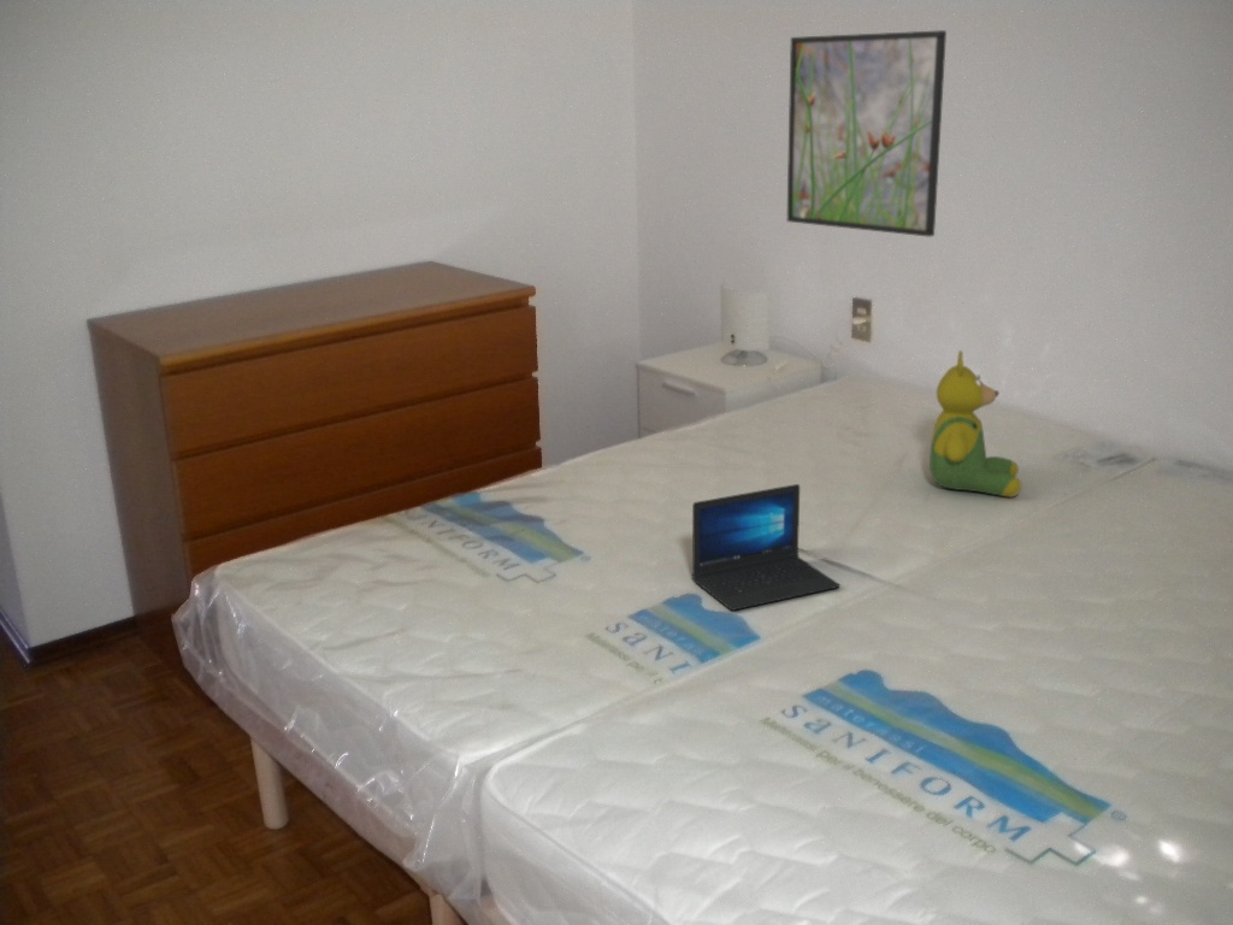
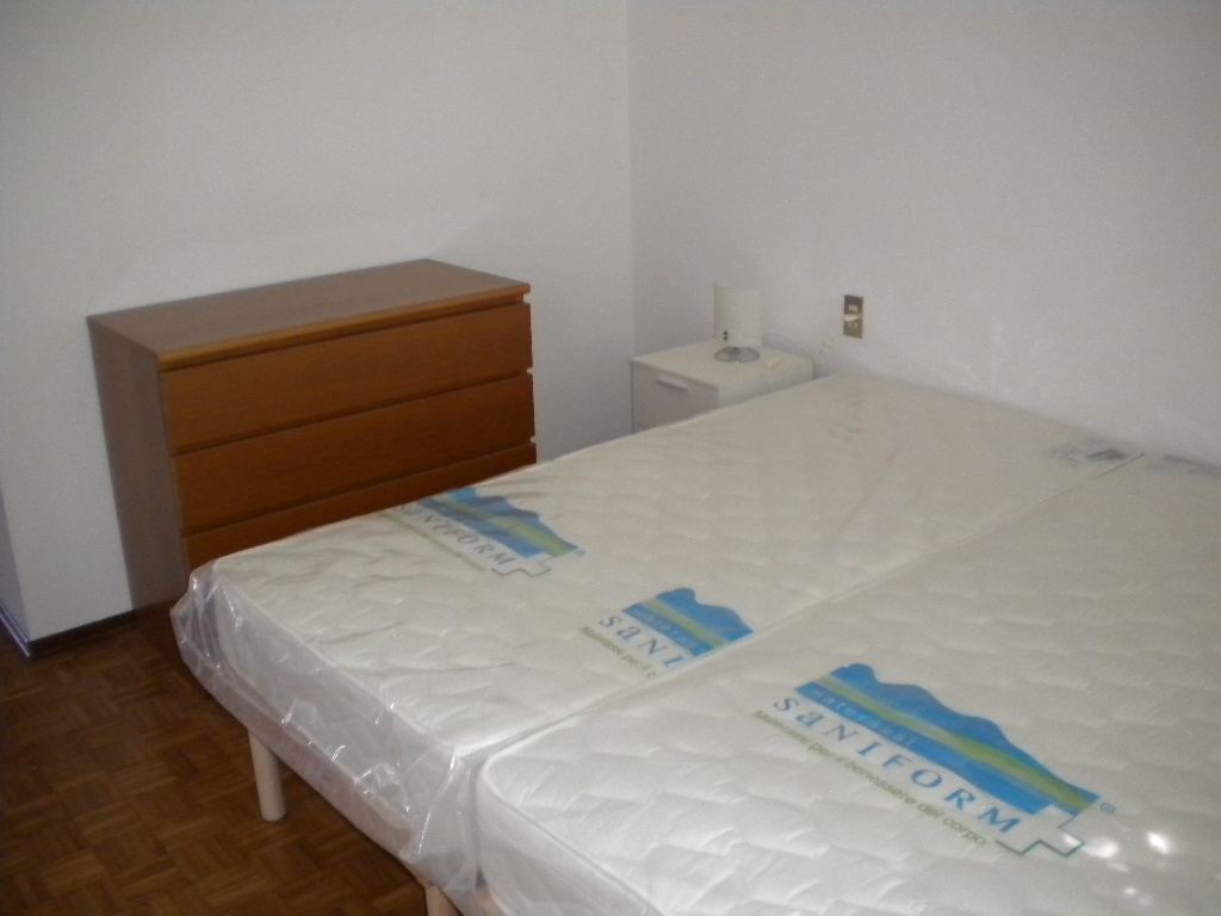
- laptop (766, 544)
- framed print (860, 134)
- teddy bear (978, 422)
